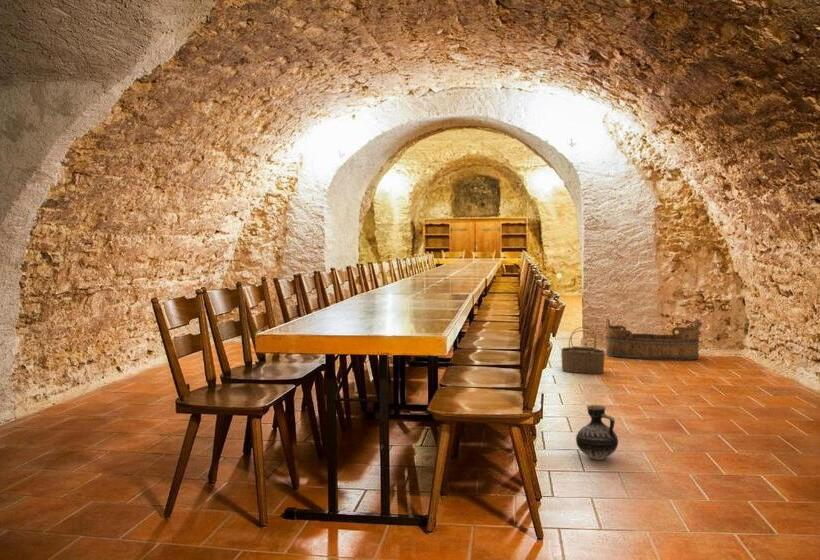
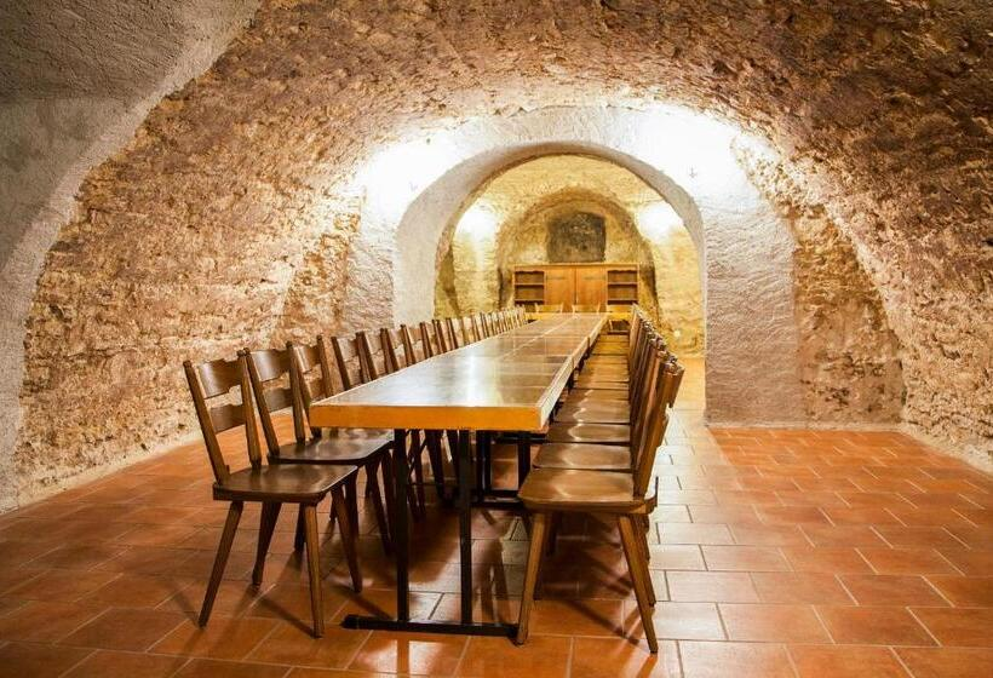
- wicker basket (582, 349)
- ceramic jug (596, 432)
- wooden barrel (651, 337)
